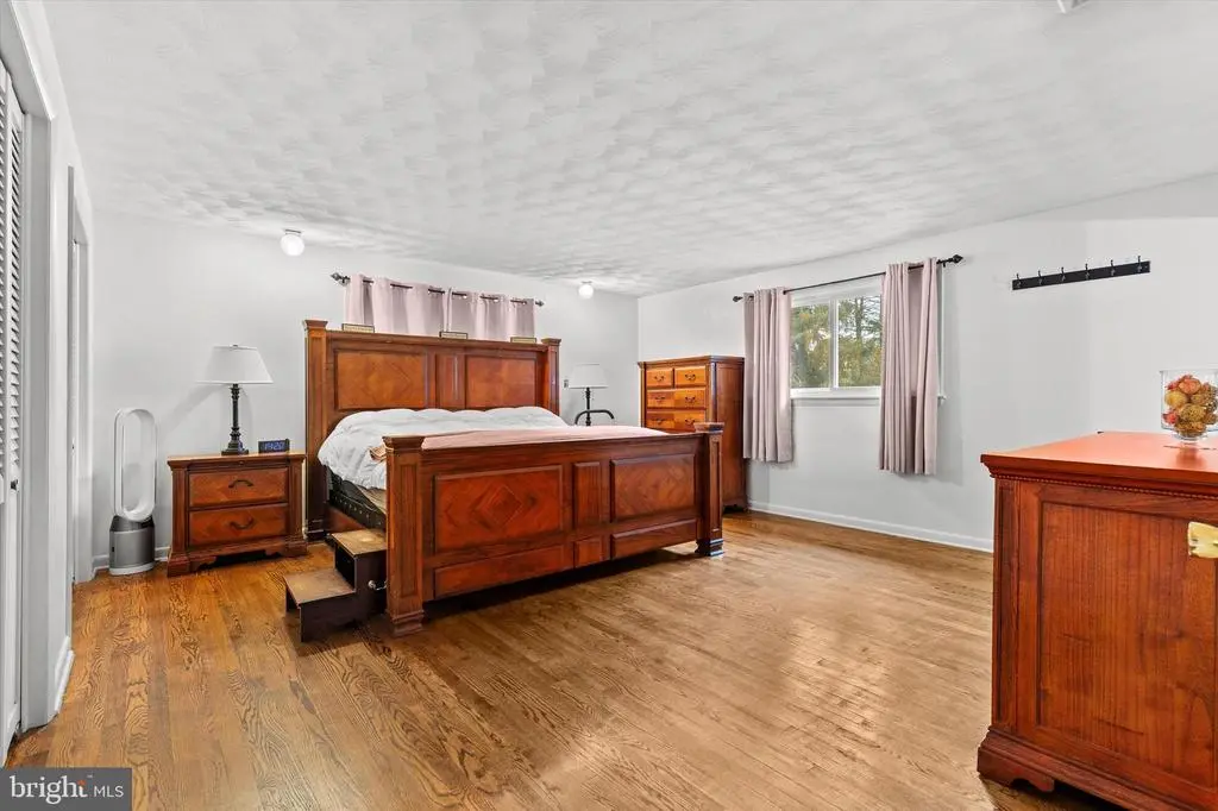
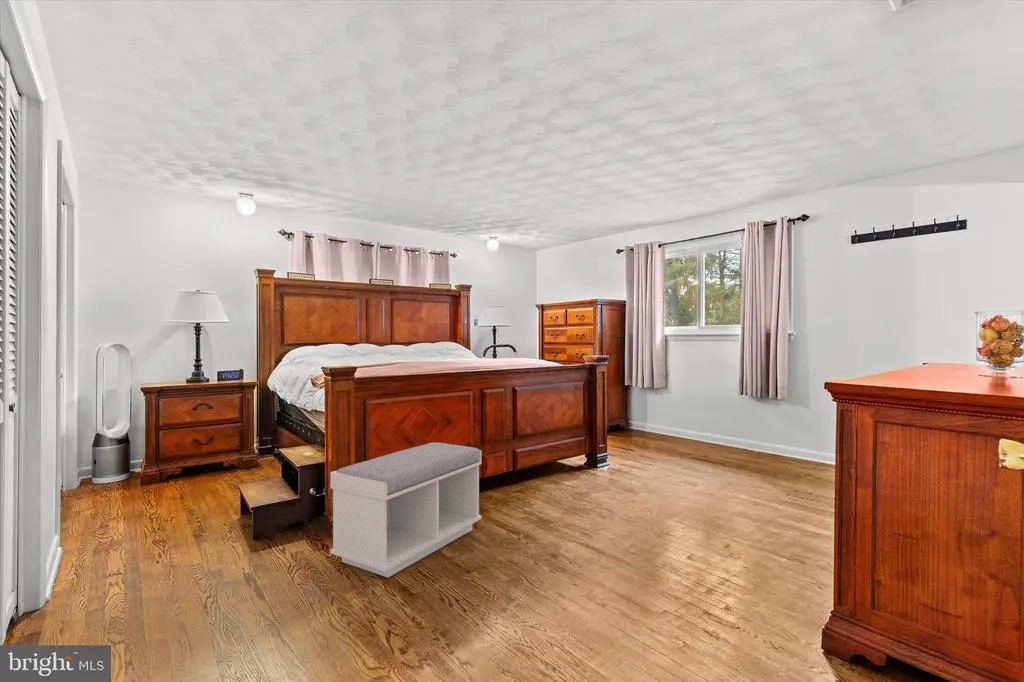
+ bench (413, 500)
